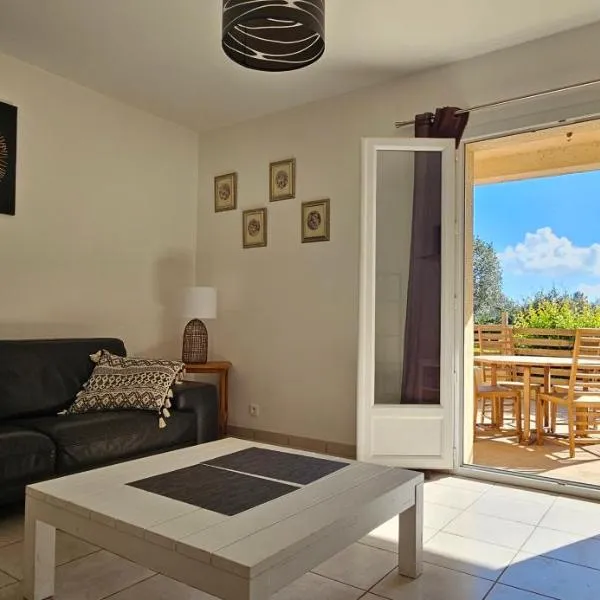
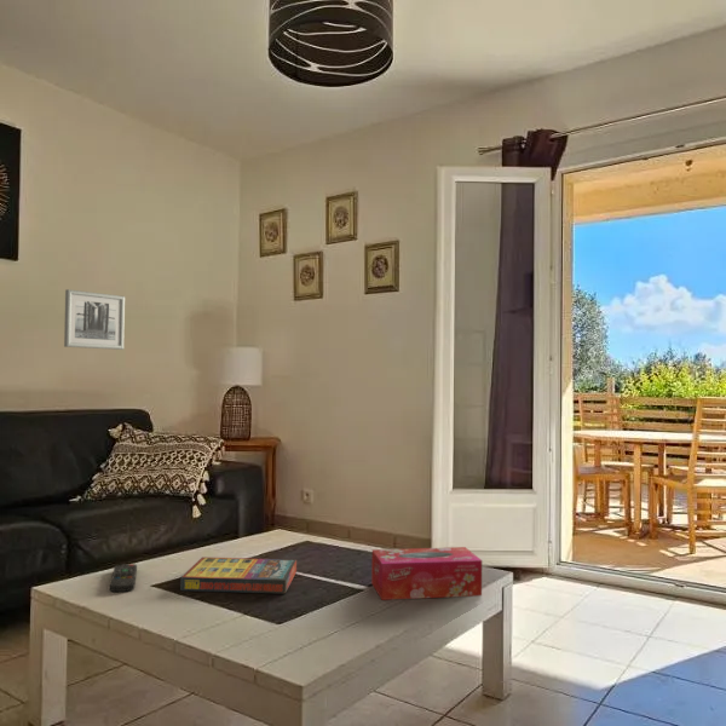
+ game compilation box (241, 574)
+ tissue box (425, 571)
+ remote control (123, 576)
+ wall art (96, 321)
